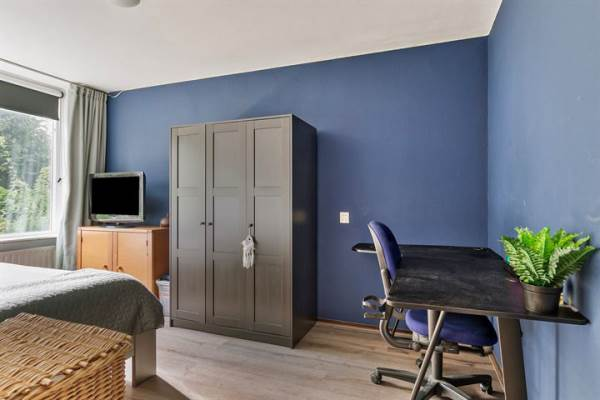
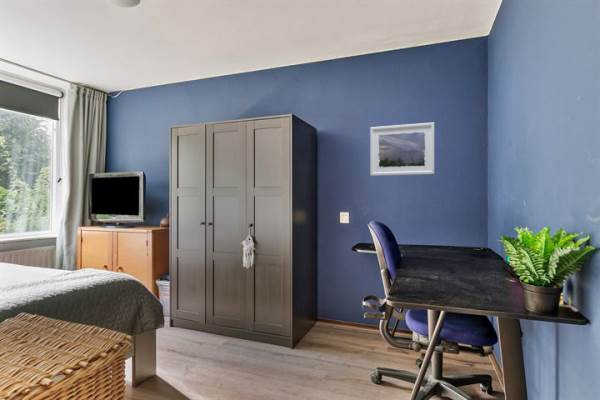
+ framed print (401, 149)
